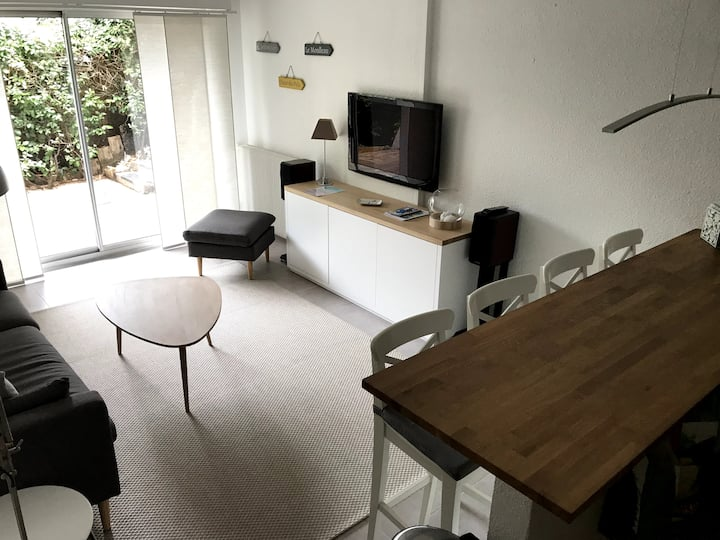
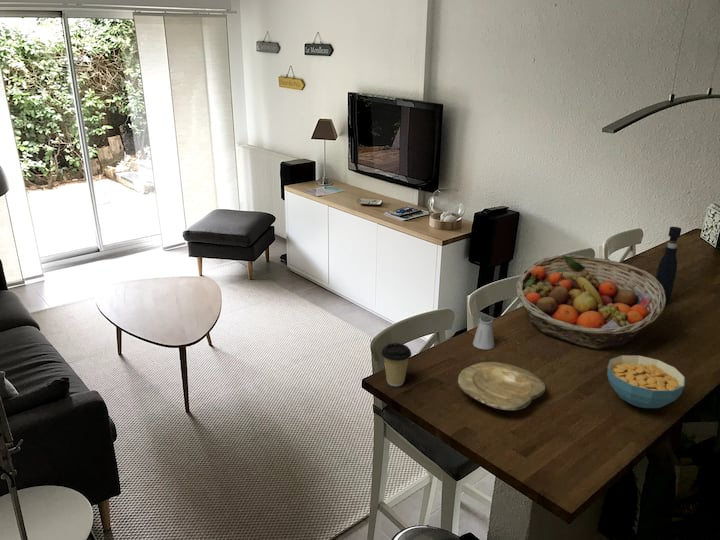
+ saltshaker (484, 331)
+ coffee cup (396, 364)
+ pepper grinder (668, 265)
+ plate (500, 387)
+ fruit basket (585, 300)
+ cereal bowl (642, 387)
